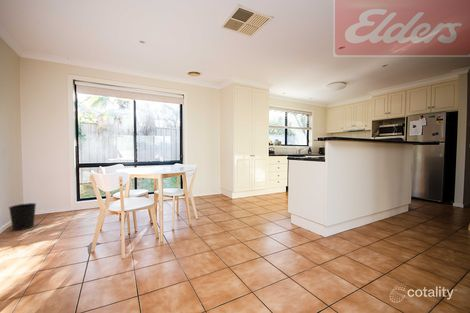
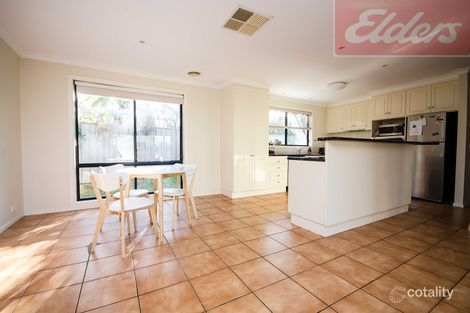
- wastebasket (23, 216)
